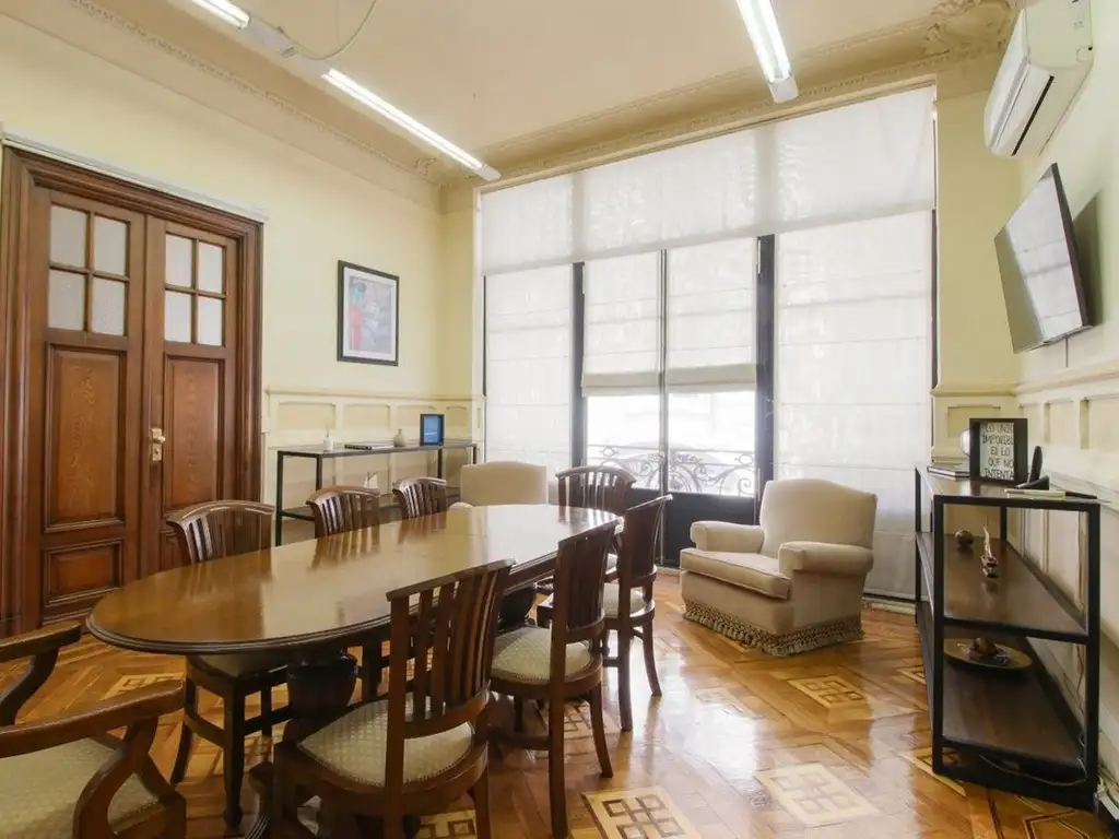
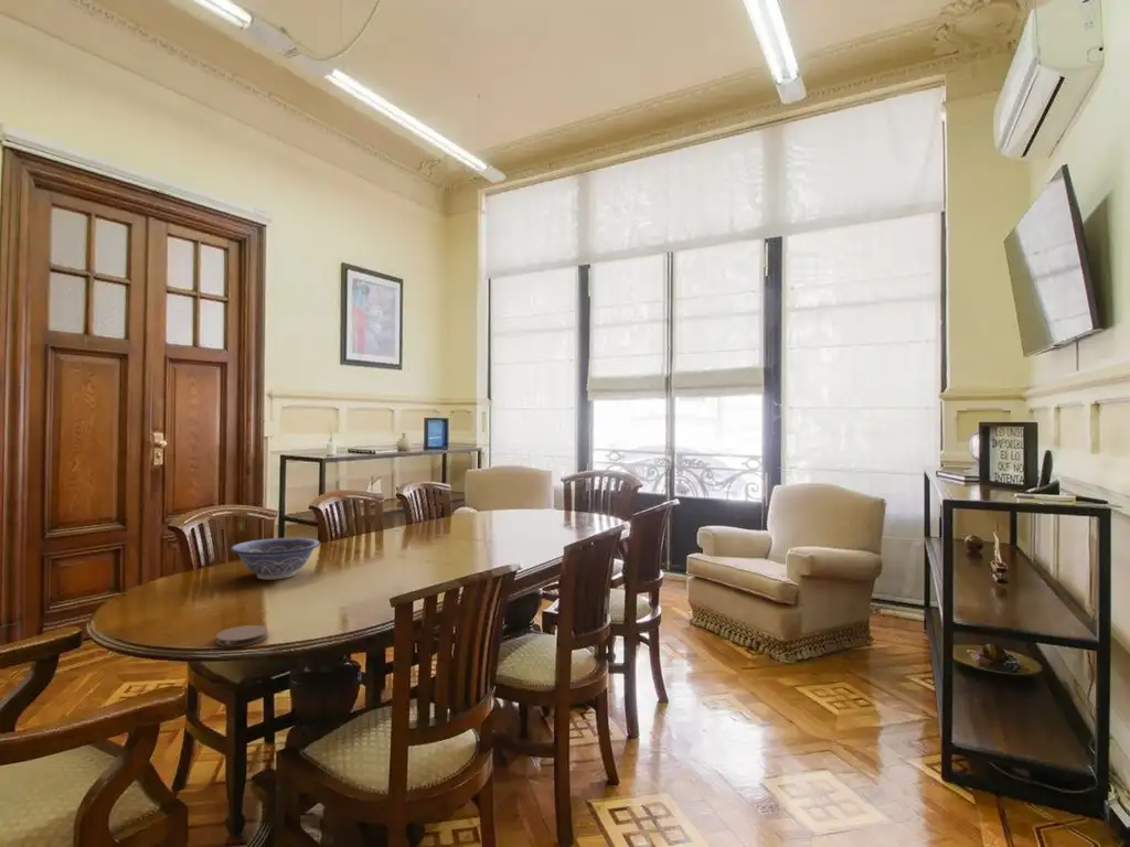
+ coaster (242, 635)
+ decorative bowl (276, 559)
